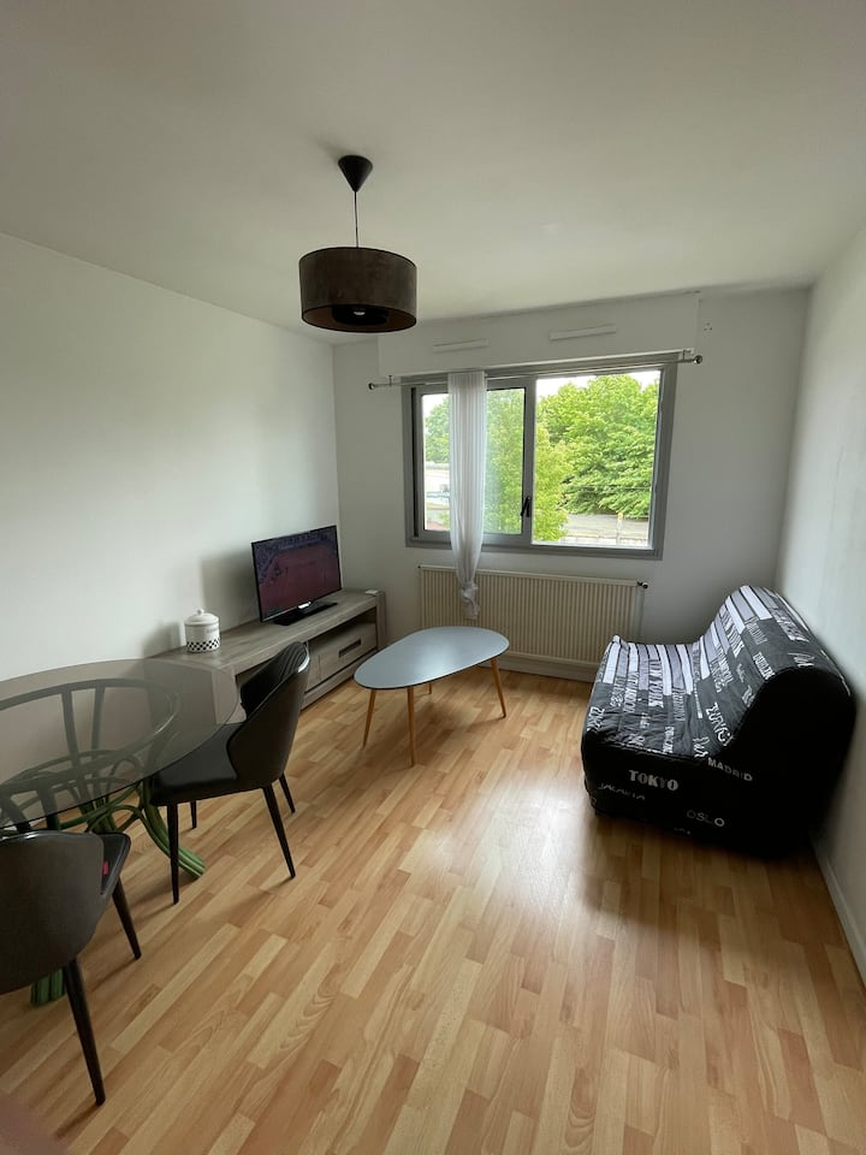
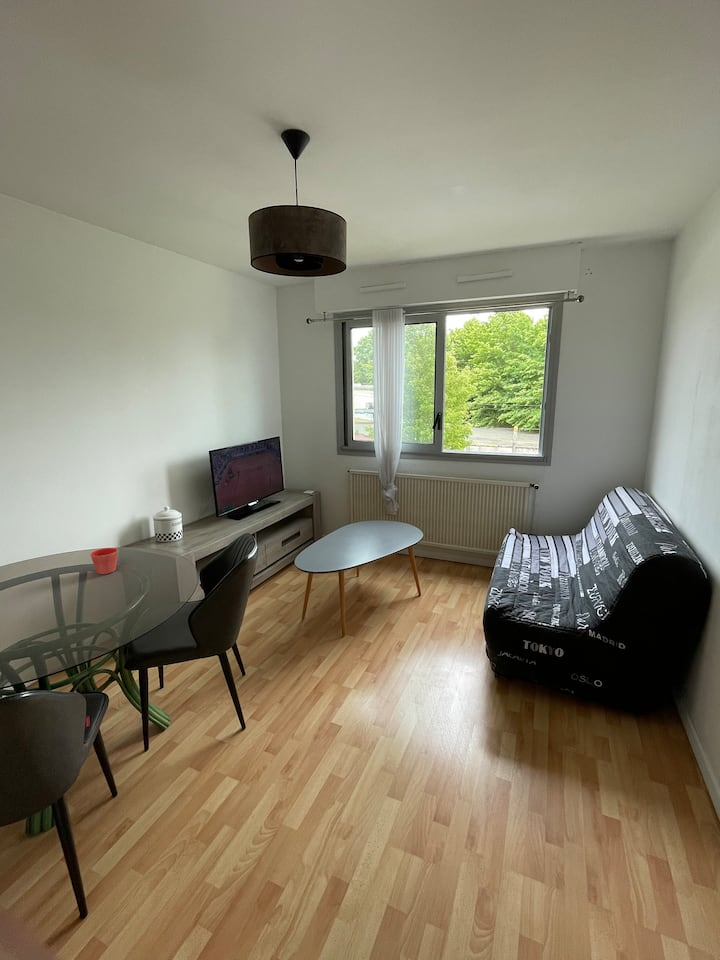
+ flower pot (105, 561)
